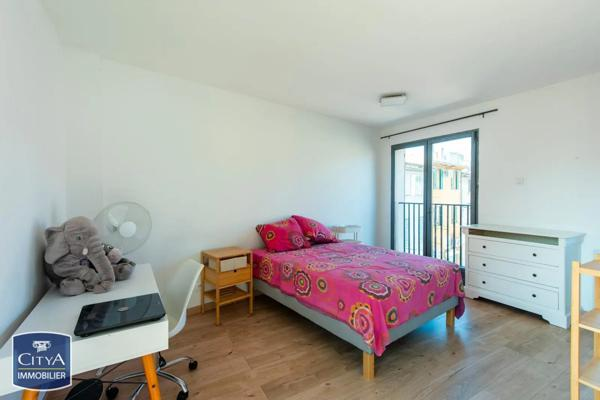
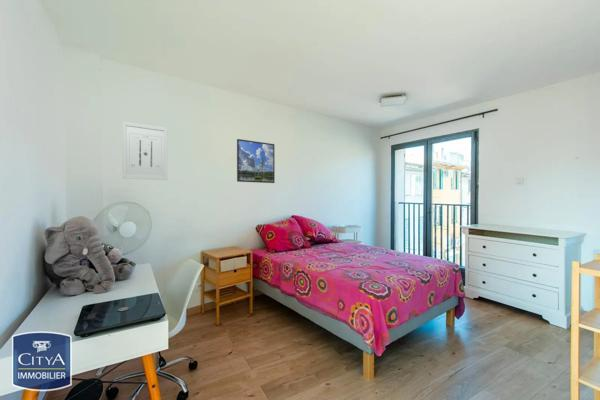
+ wall art (145, 151)
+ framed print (256, 162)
